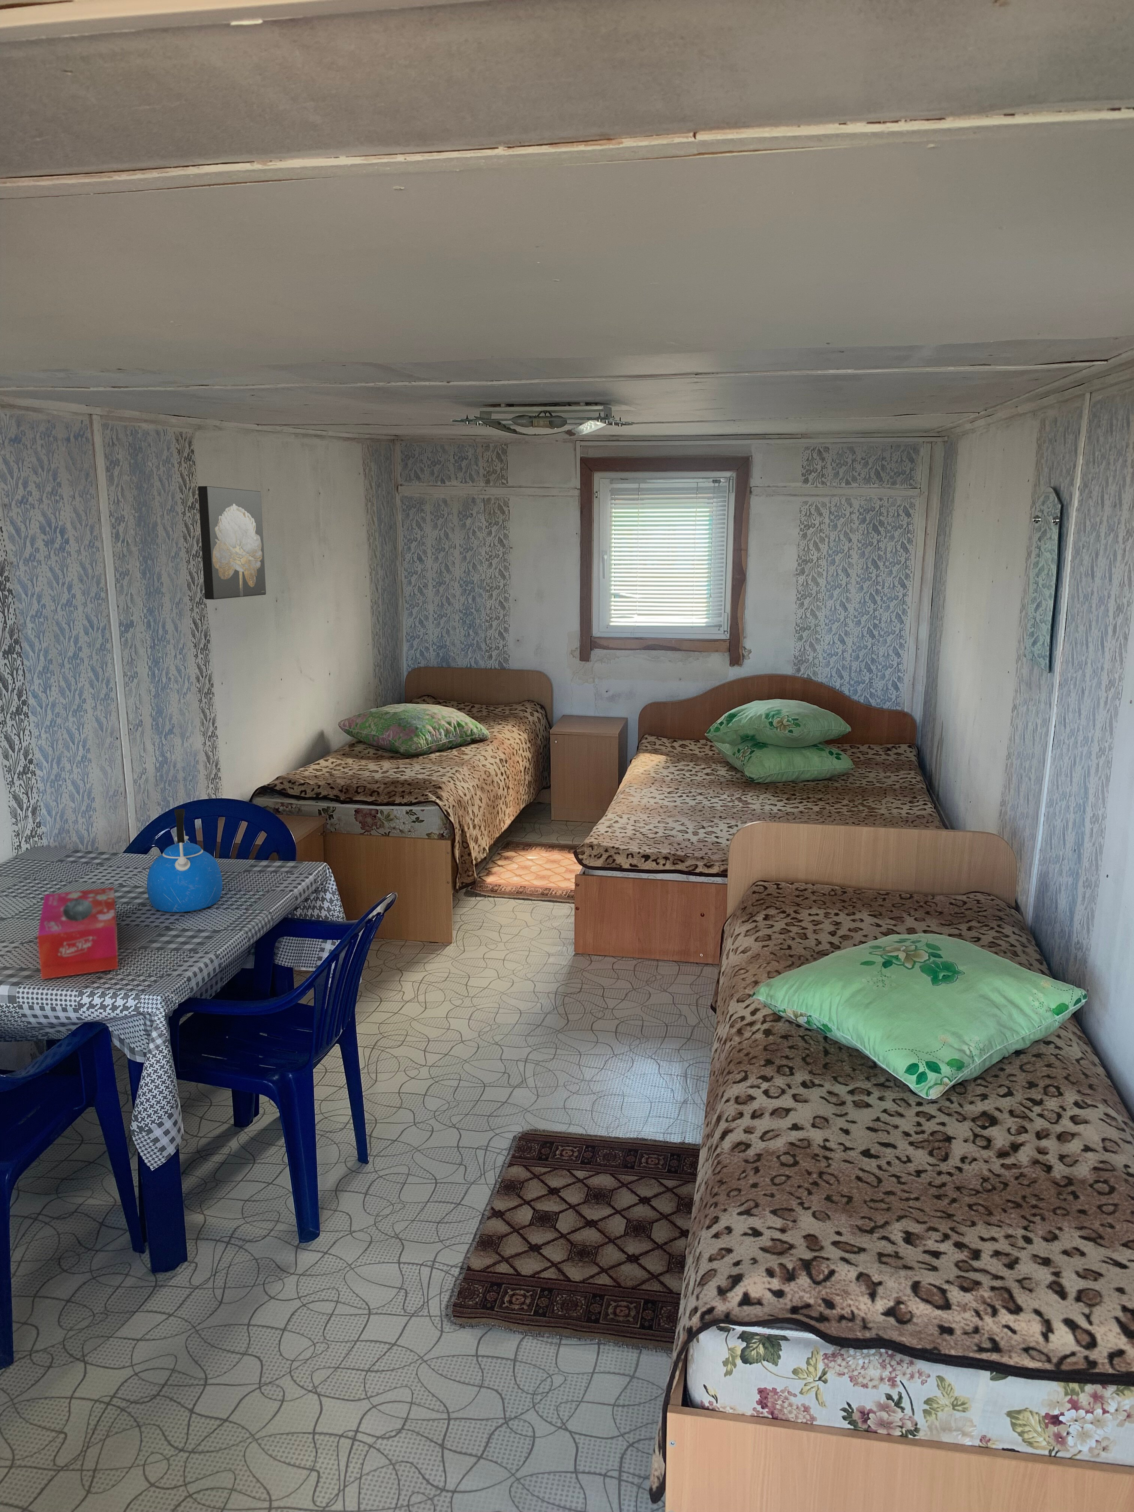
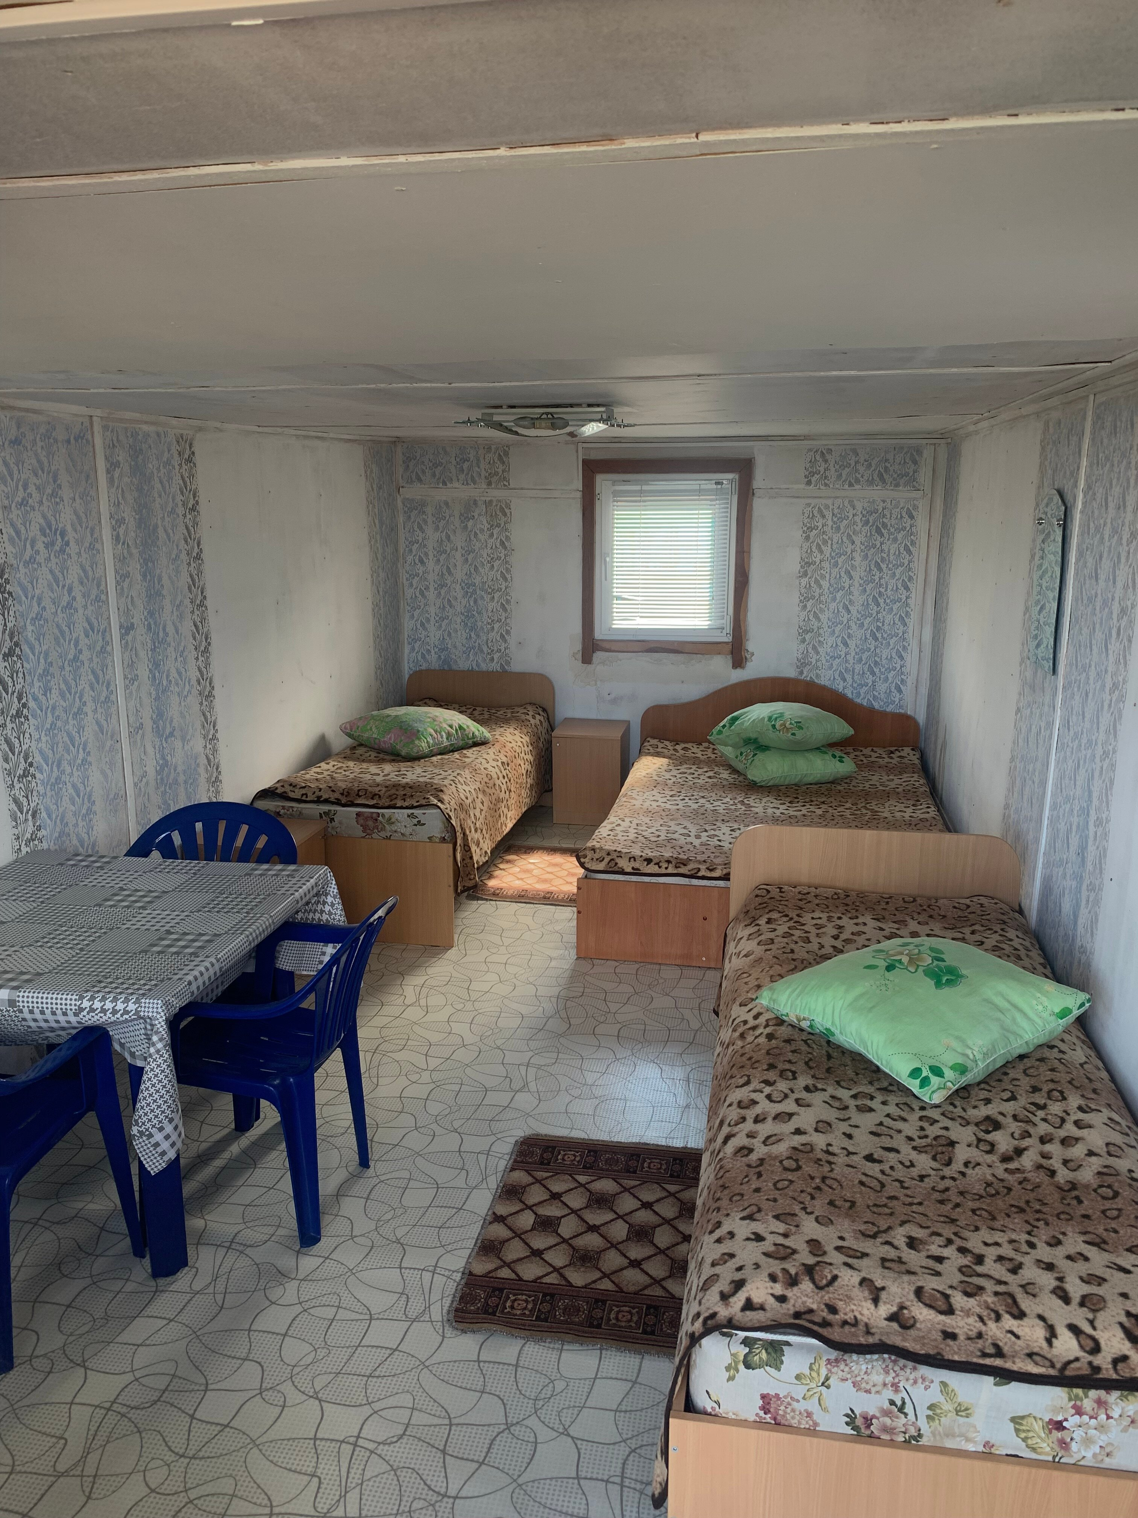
- kettle (183, 854)
- wall art (233, 543)
- tissue box (80, 930)
